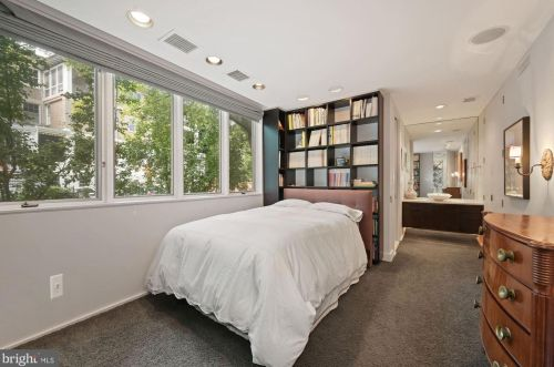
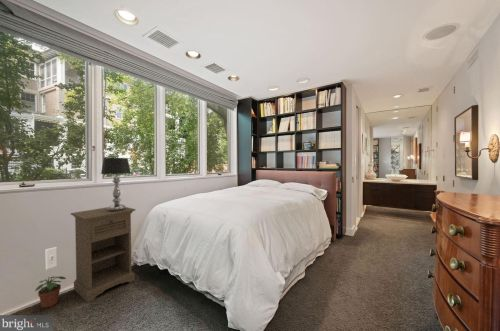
+ potted plant (50, 291)
+ nightstand (104, 248)
+ table lamp (116, 183)
